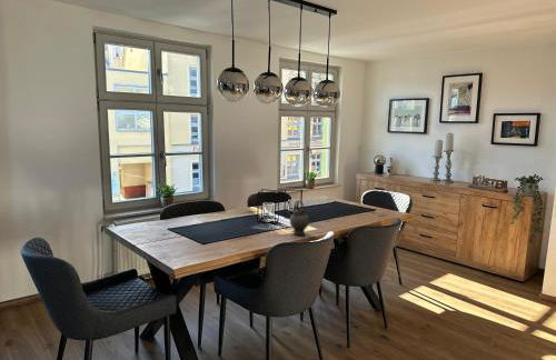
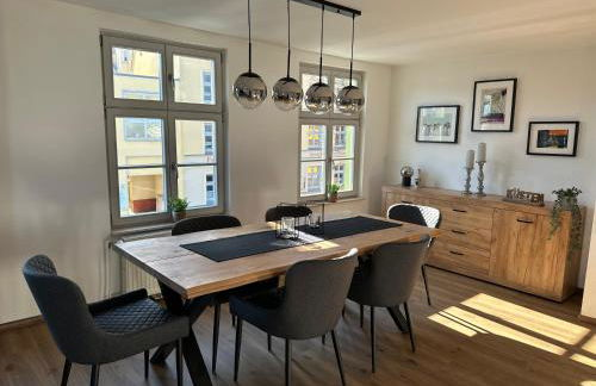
- teapot (297, 217)
